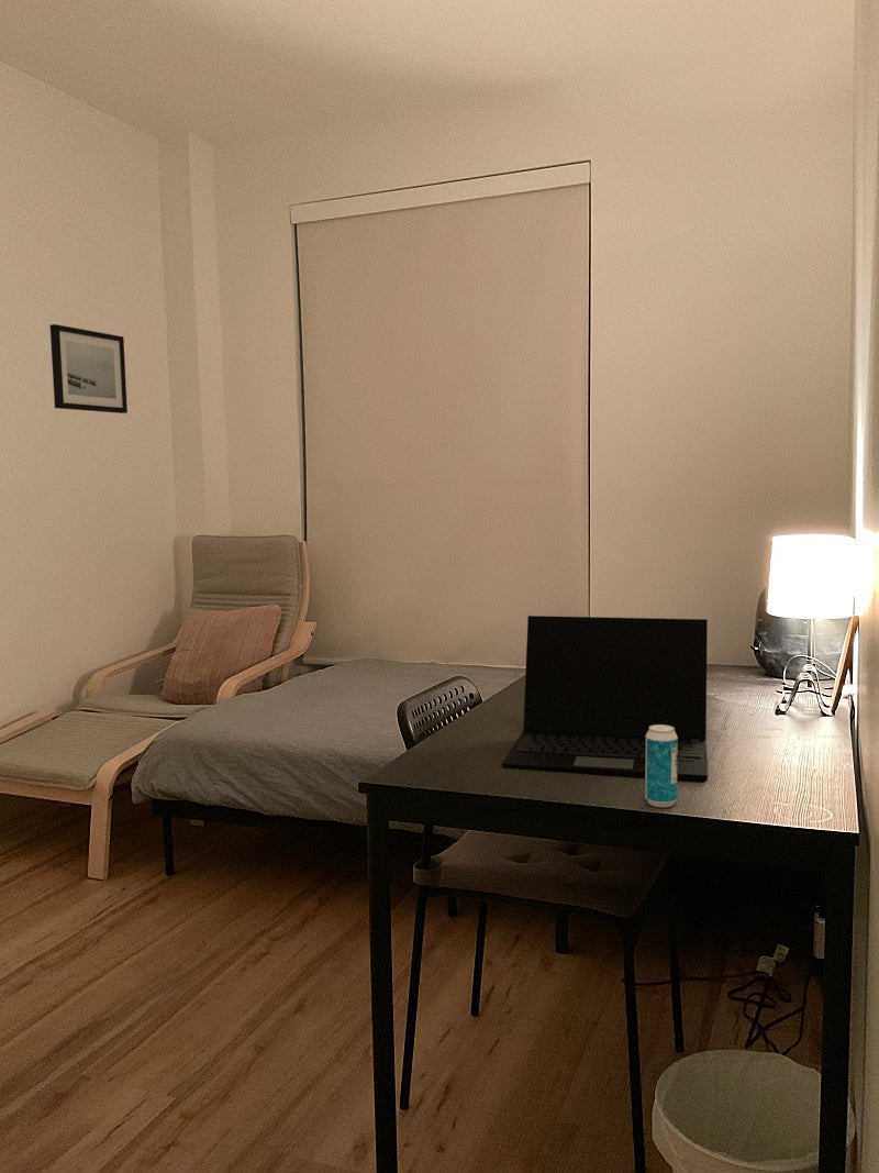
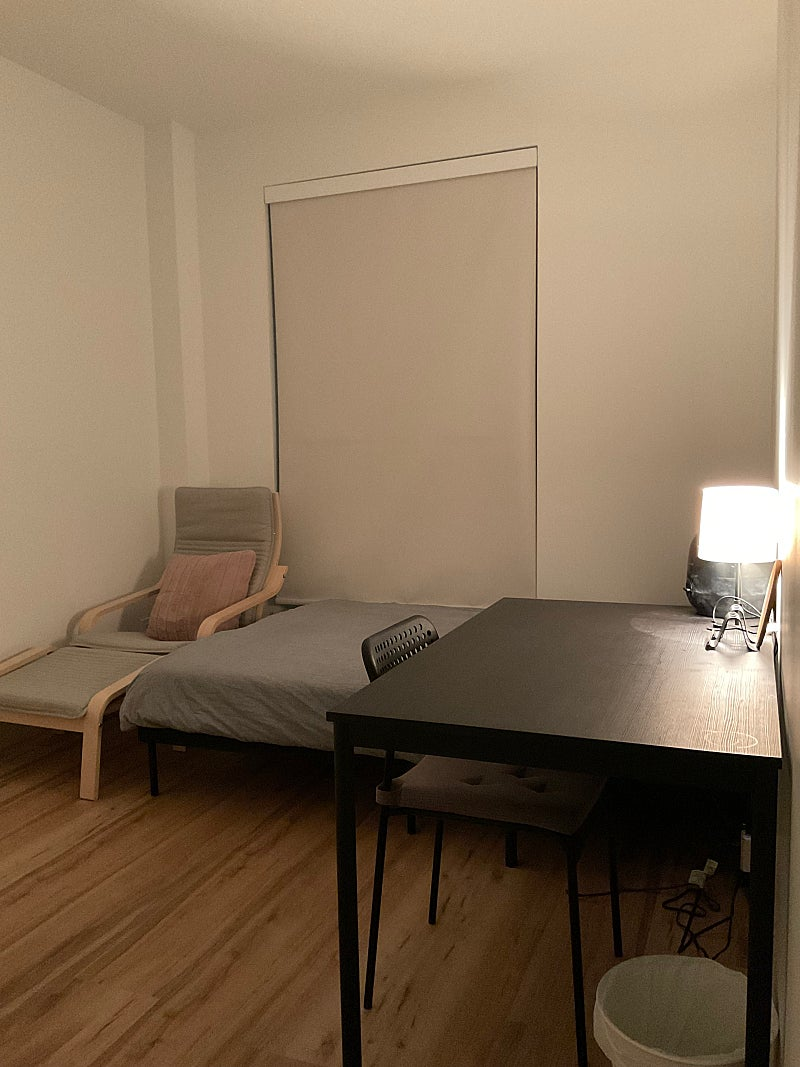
- beverage can (660, 765)
- wall art (90, 370)
- laptop (609, 690)
